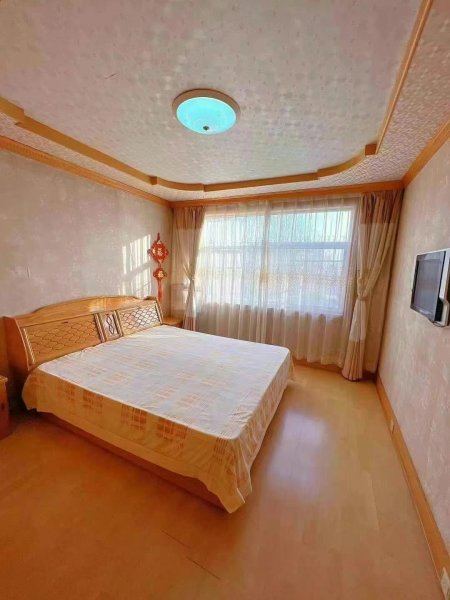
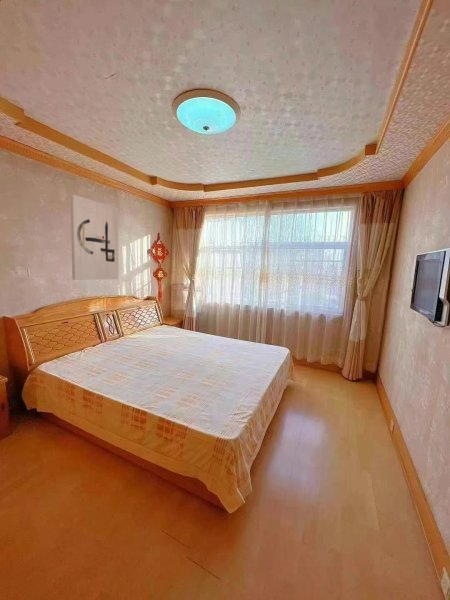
+ wall art (96, 241)
